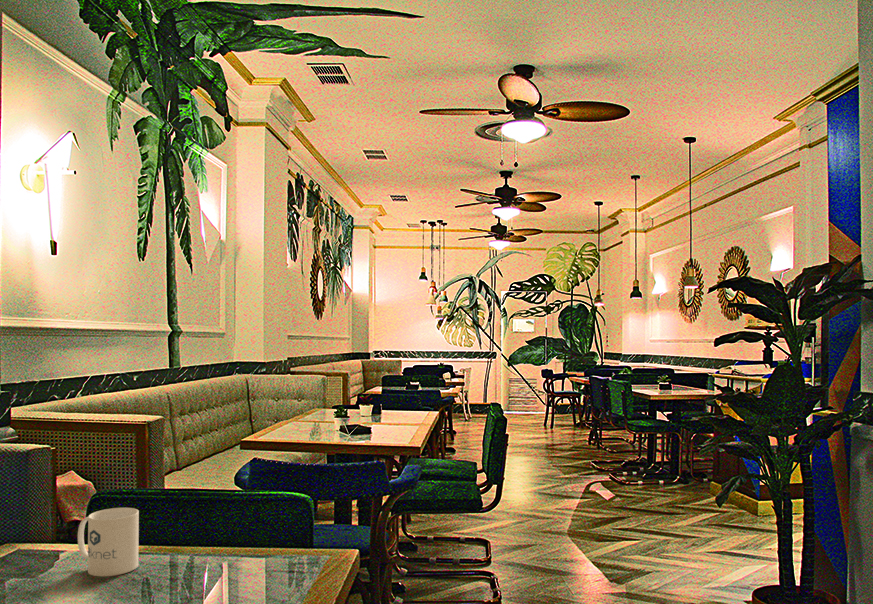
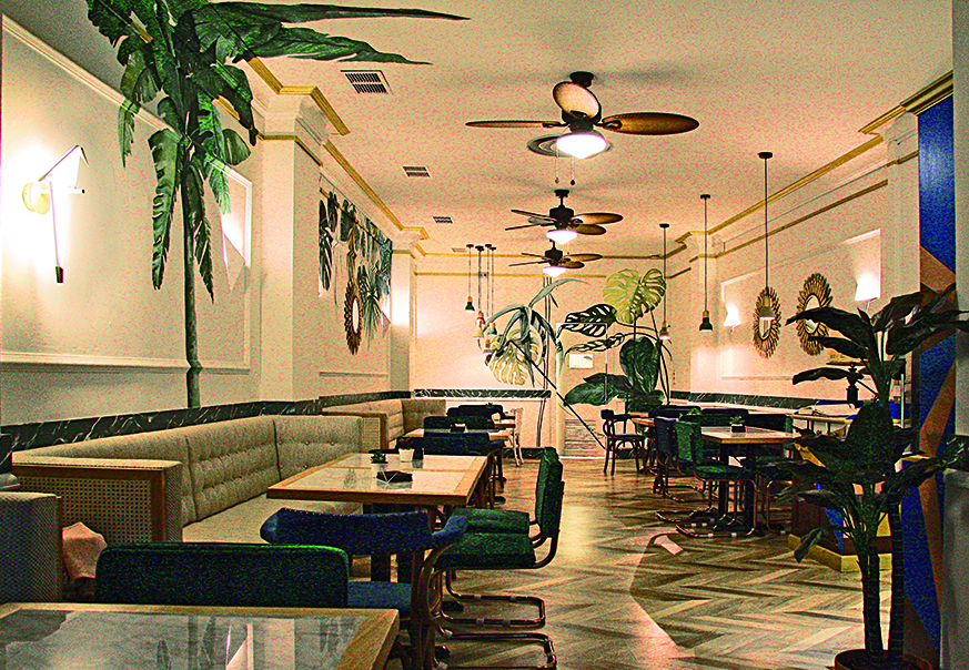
- mug (108, 539)
